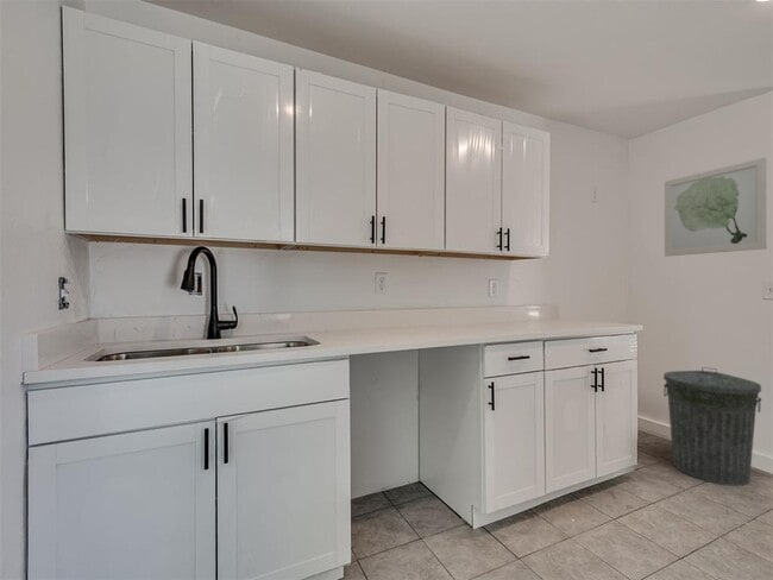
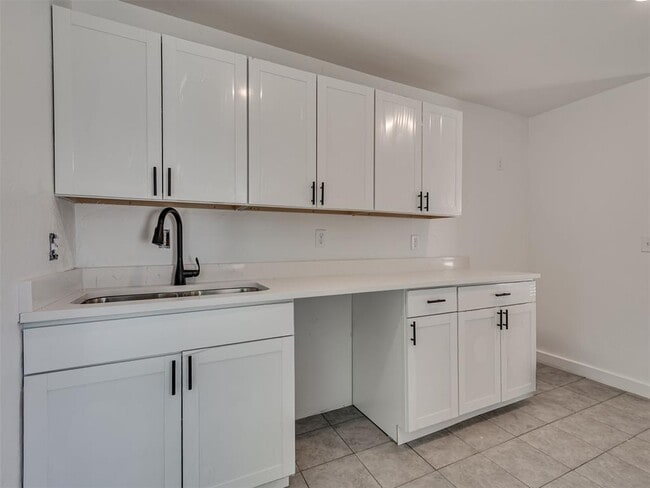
- wall art (710, 212)
- trash can (709, 418)
